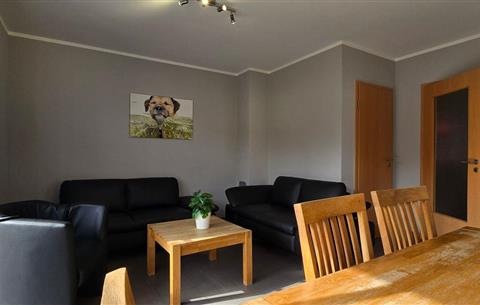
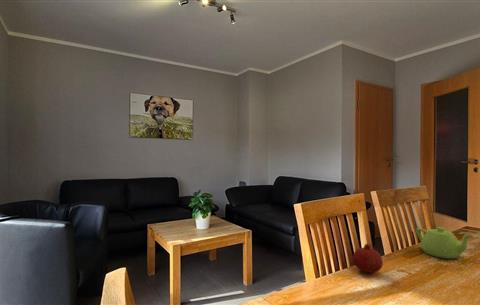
+ teapot (442, 240)
+ fruit (367, 257)
